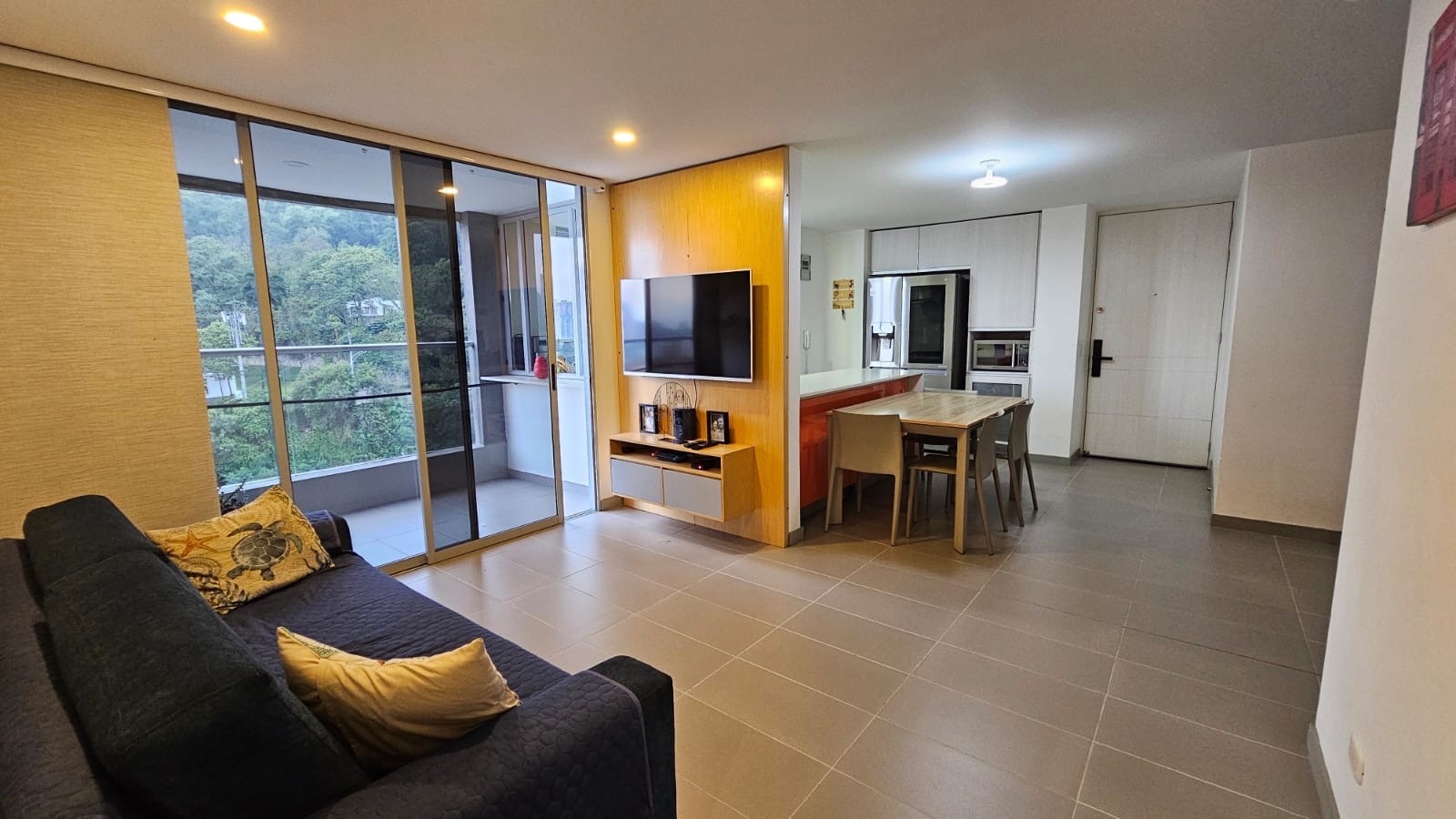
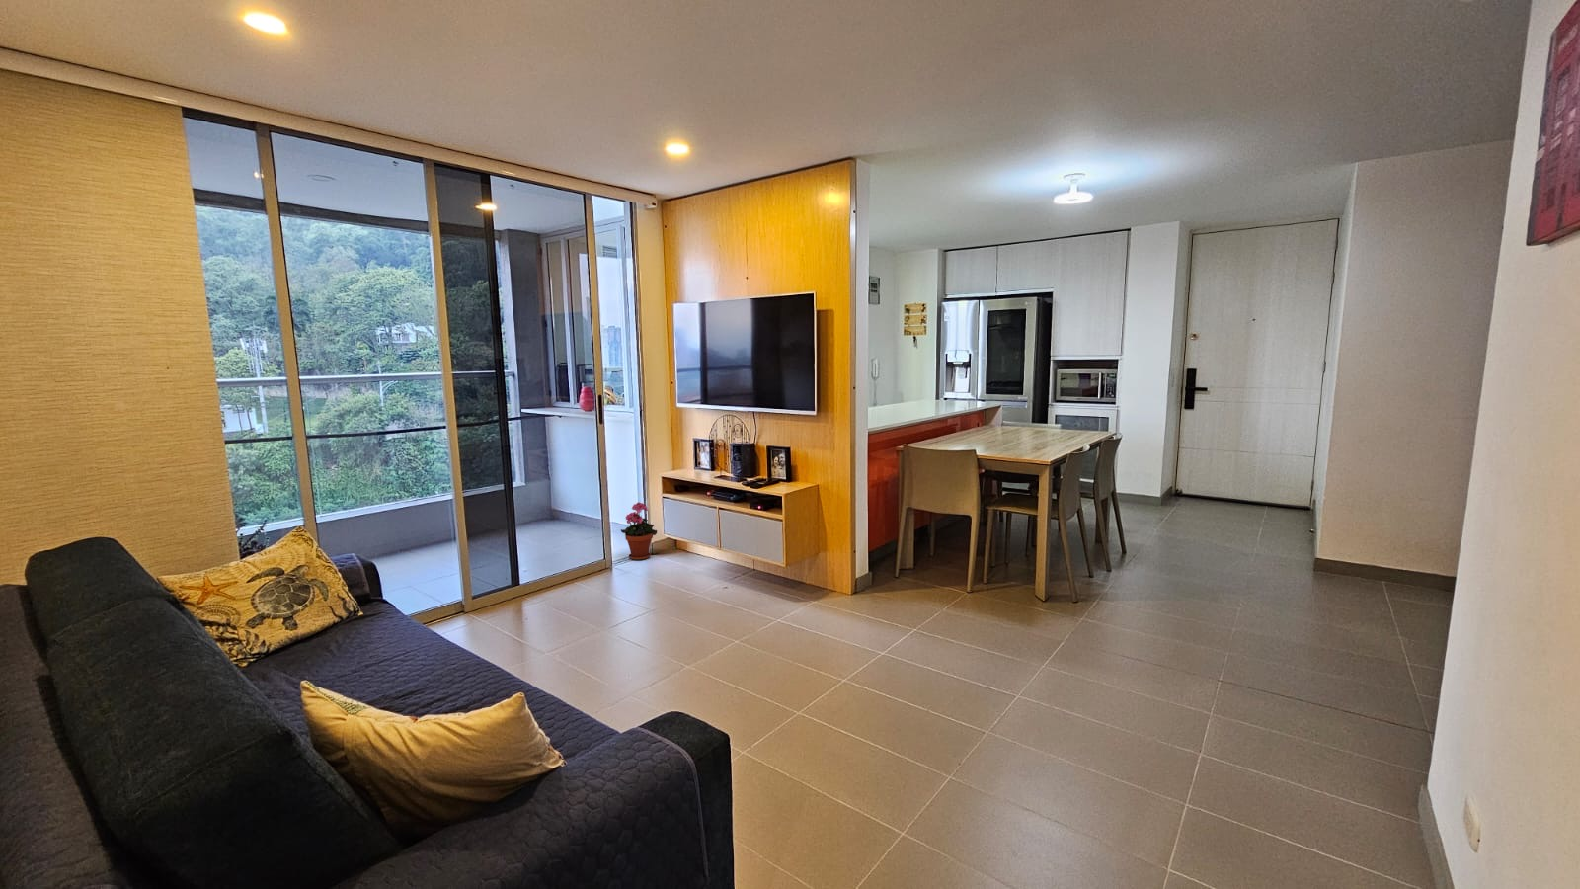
+ potted plant (638, 530)
